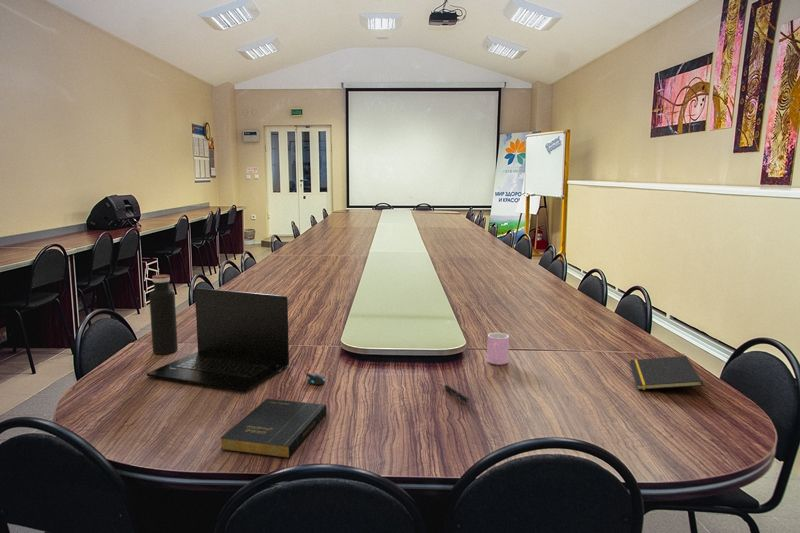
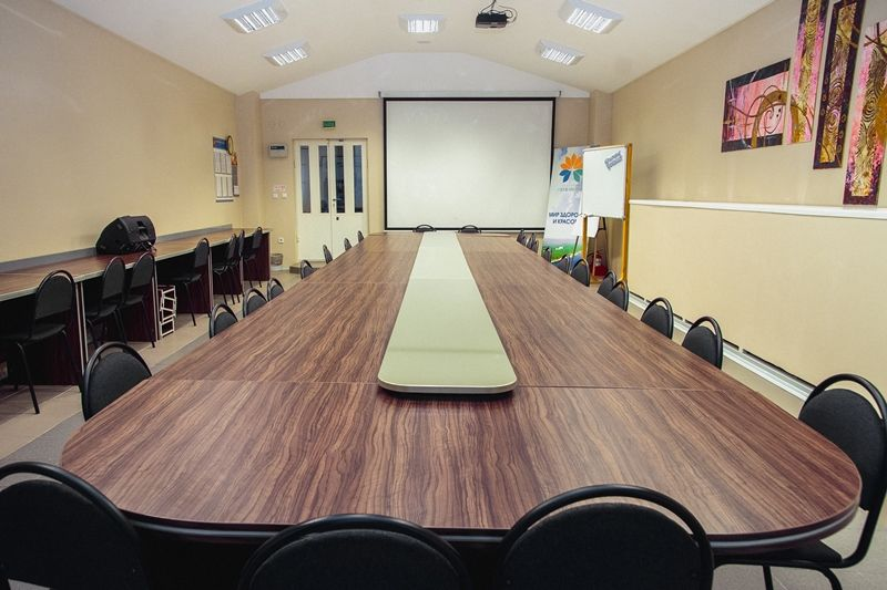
- water bottle (163, 313)
- book (278, 424)
- pen (455, 392)
- laptop (217, 335)
- notepad (663, 371)
- mouse (314, 373)
- cup (497, 349)
